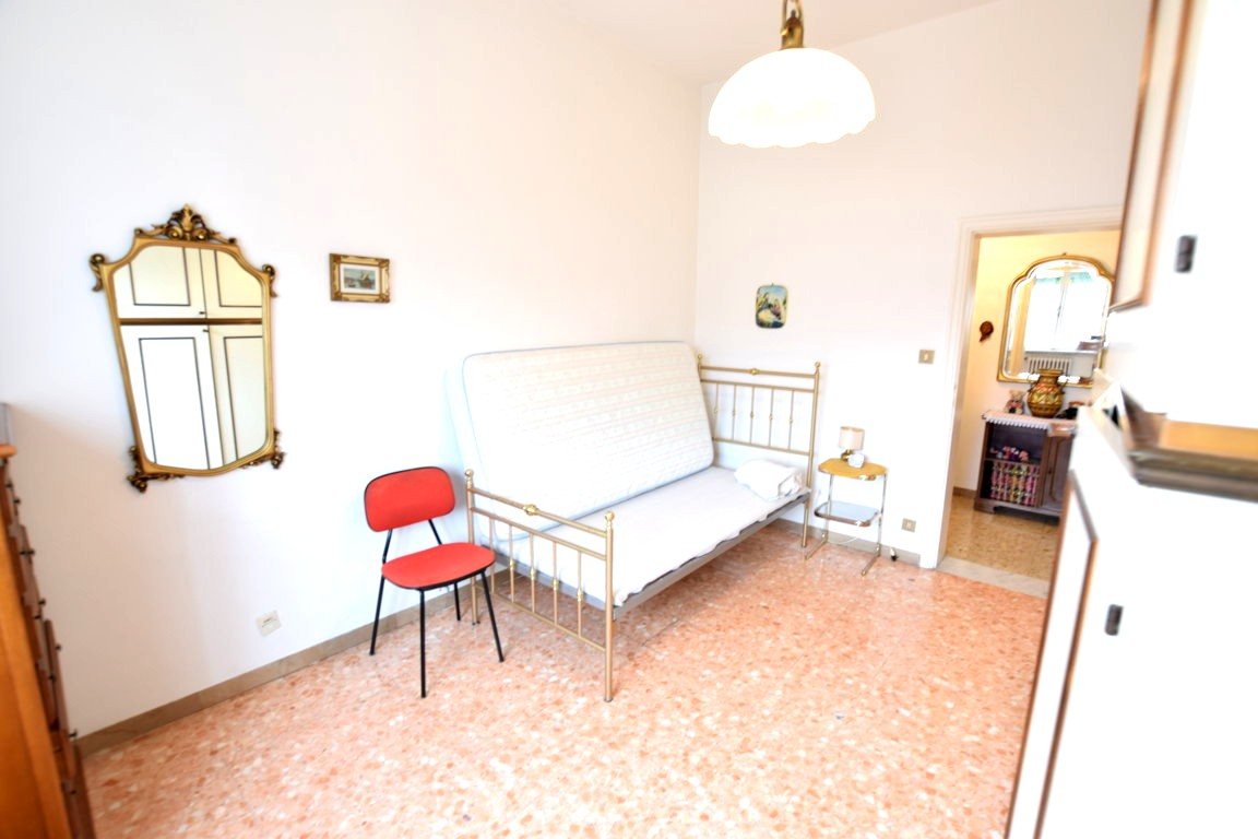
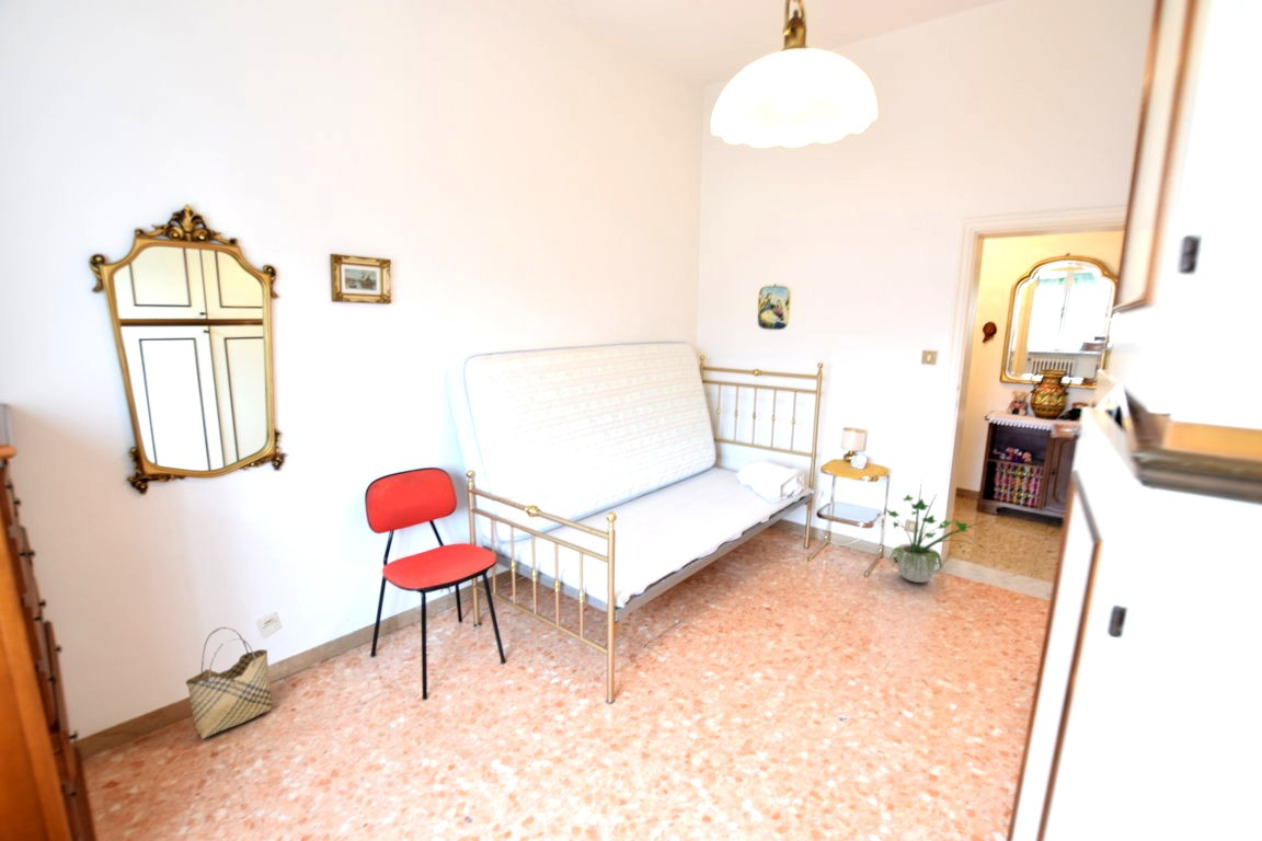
+ potted plant (934, 533)
+ woven basket (229, 677)
